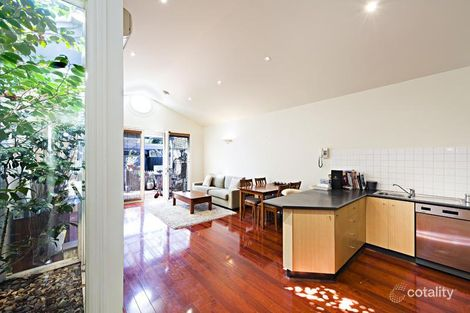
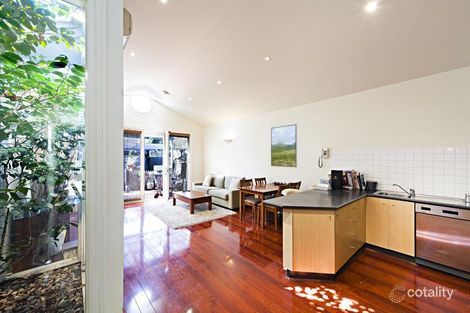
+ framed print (283, 146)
